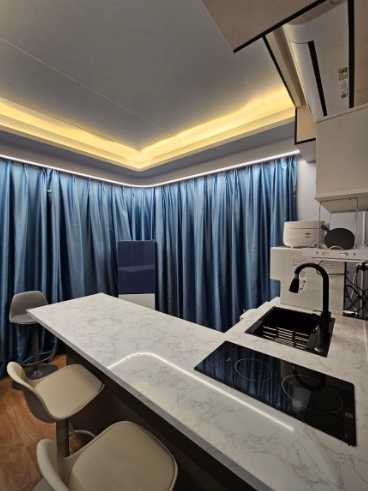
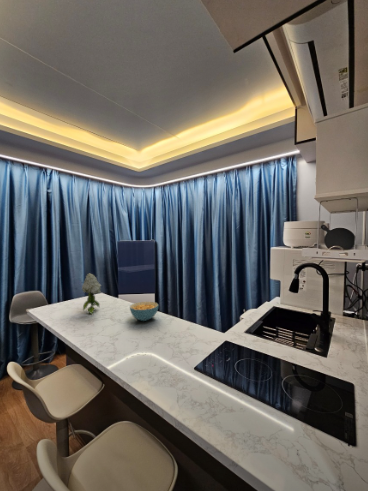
+ cereal bowl (144, 312)
+ flower (91, 292)
